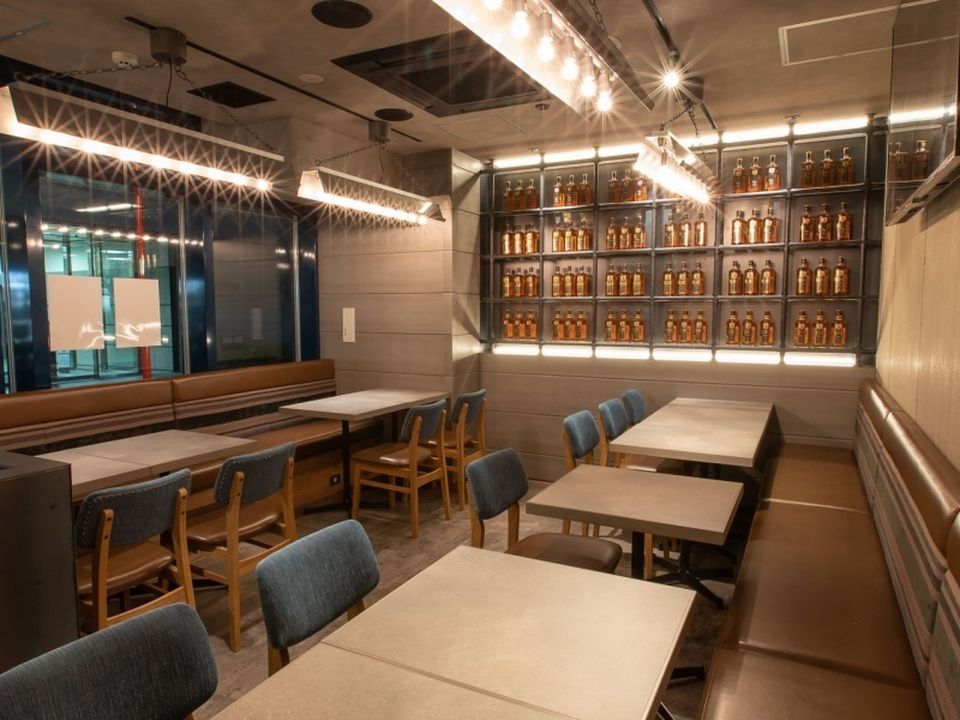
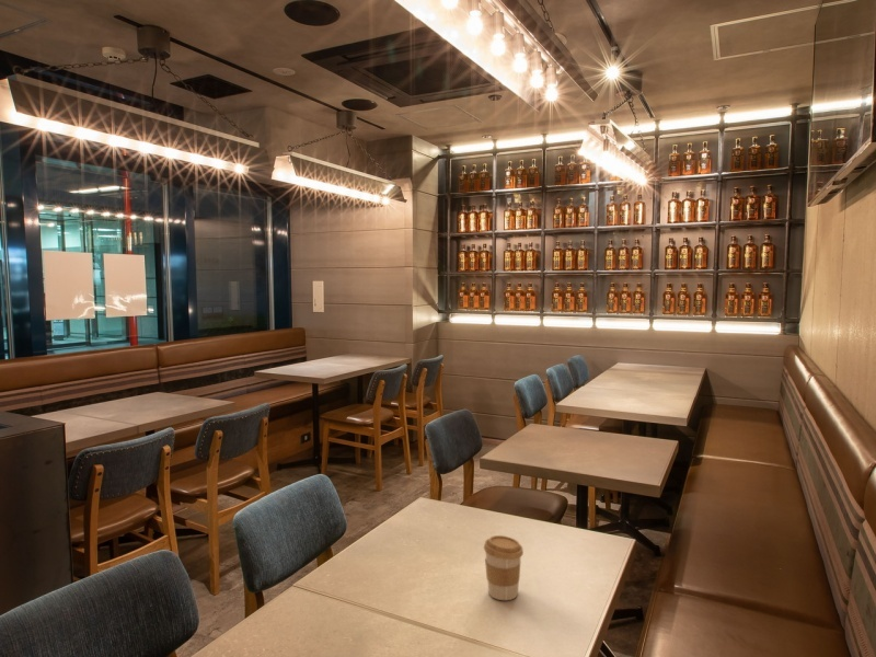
+ coffee cup (503, 566)
